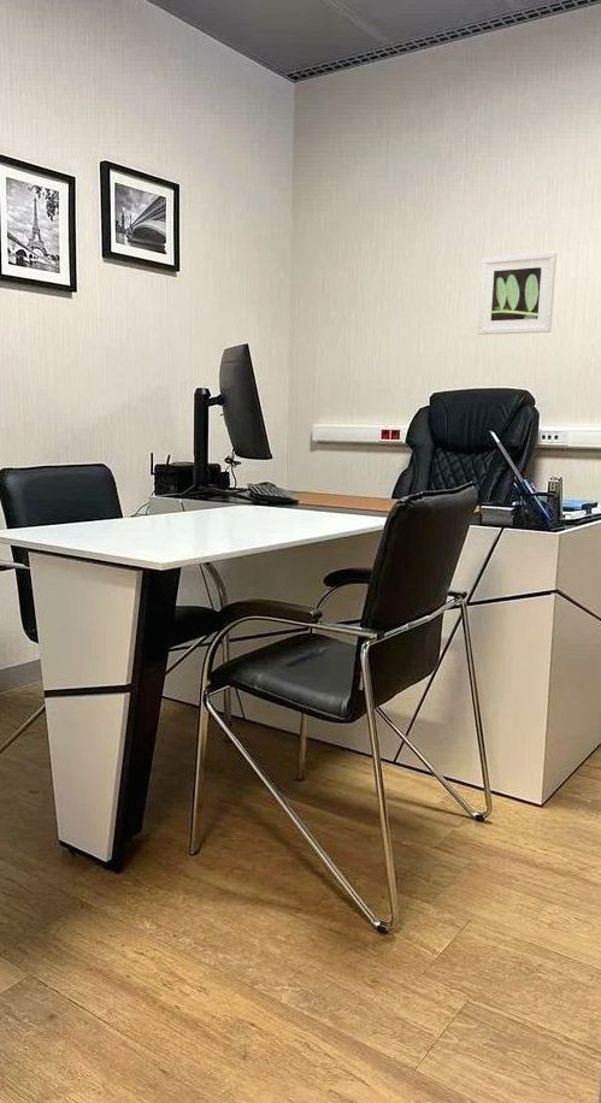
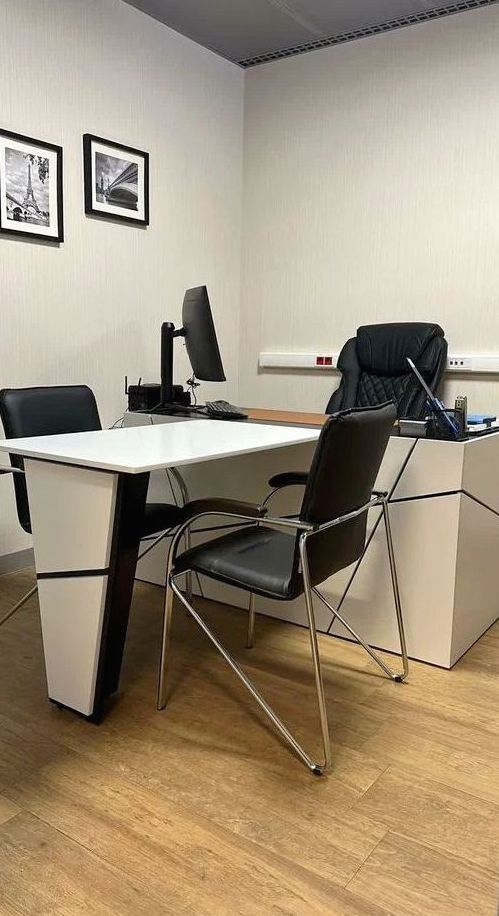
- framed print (515, 294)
